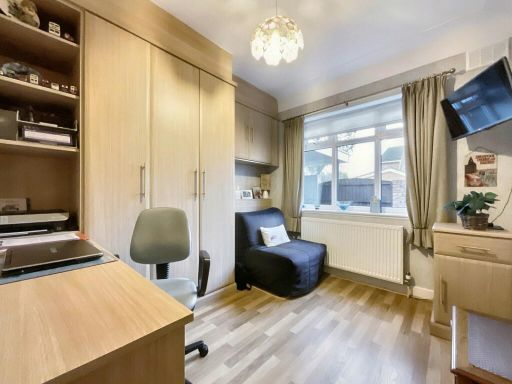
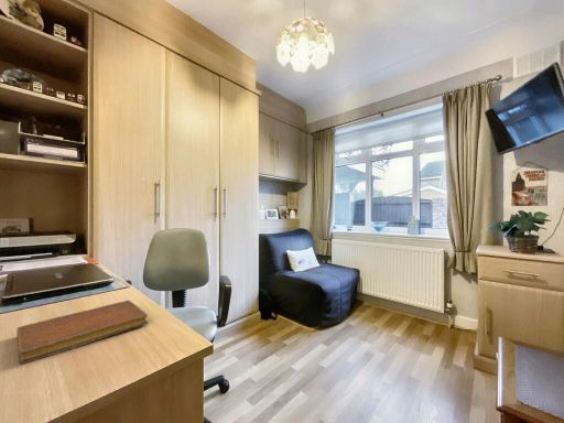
+ notebook (86, 324)
